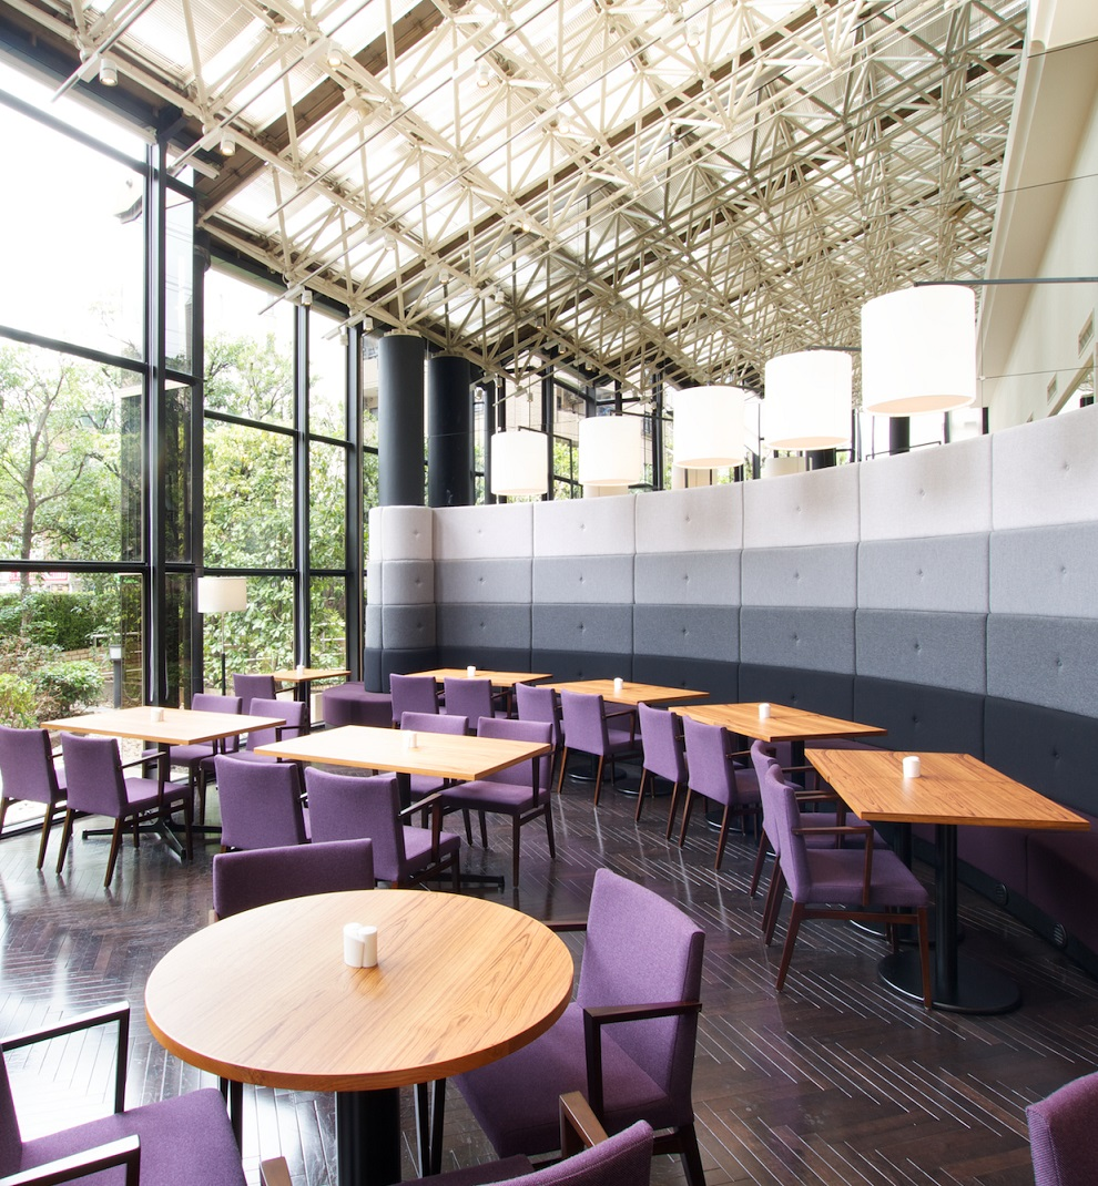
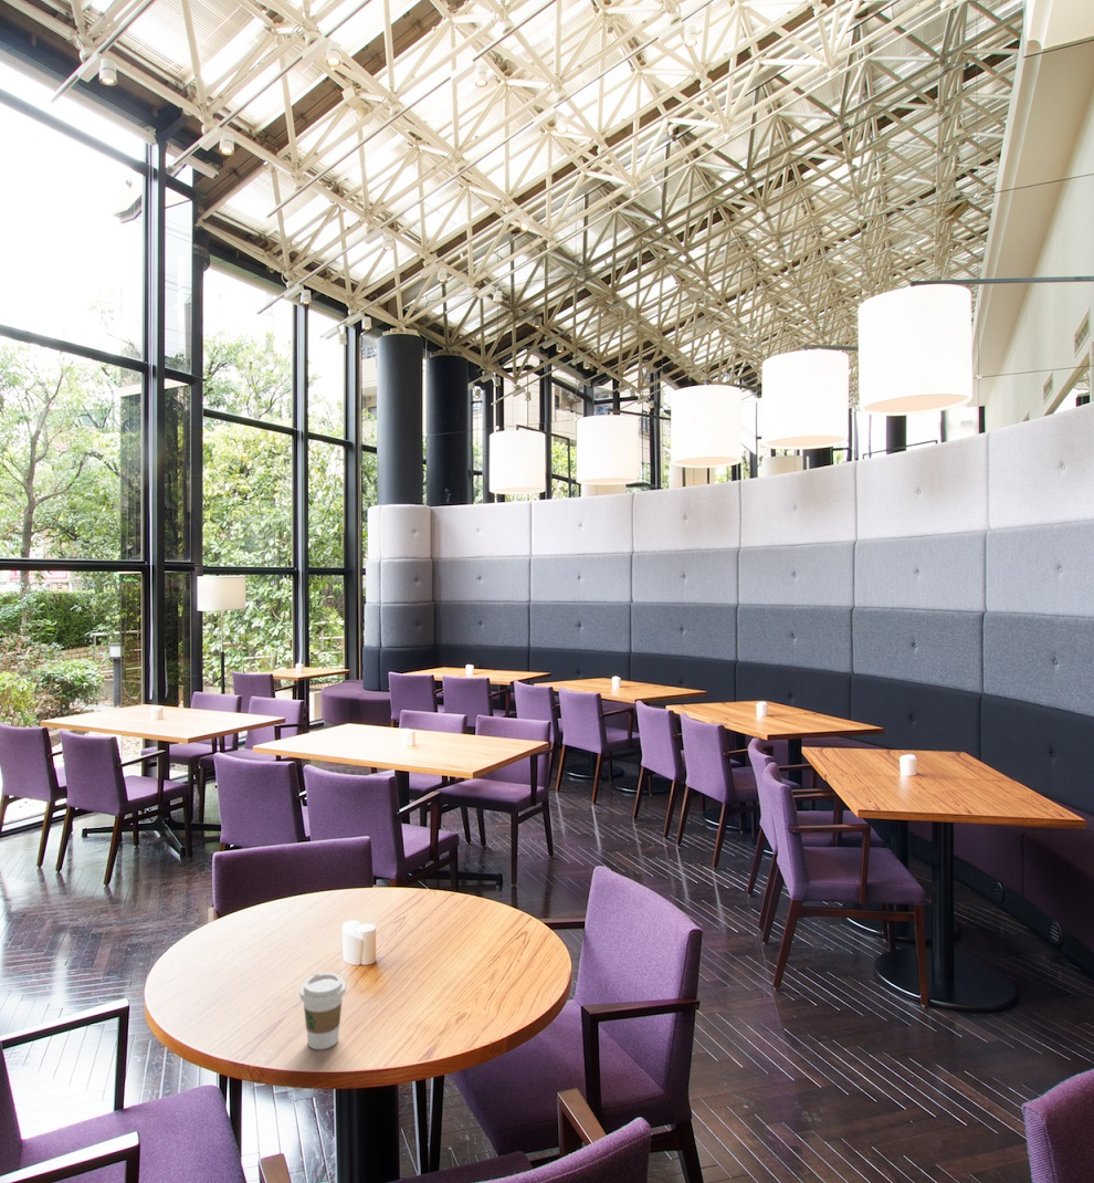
+ coffee cup (323, 1011)
